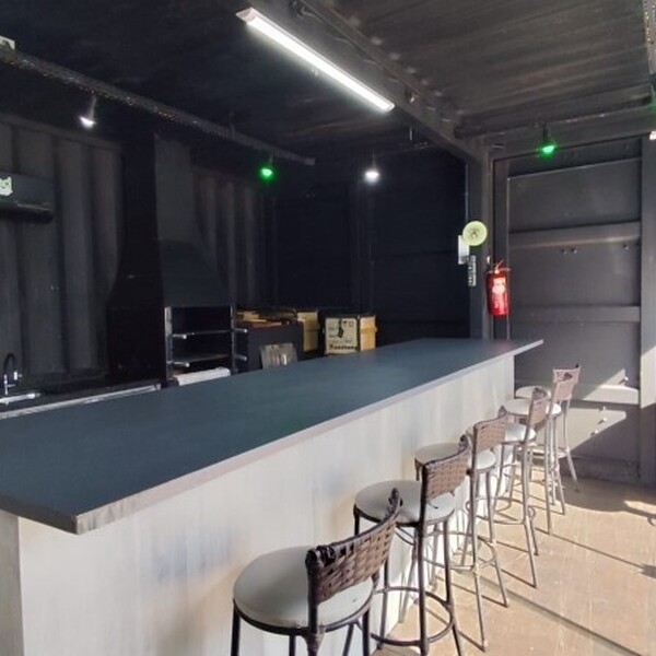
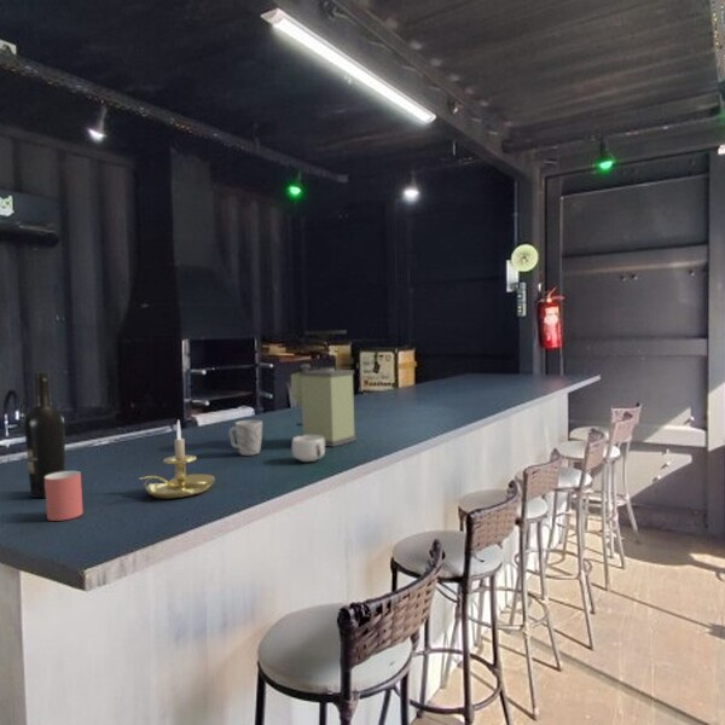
+ mug (311, 448)
+ cup (59, 494)
+ candle holder (175, 456)
+ wine bottle (45, 433)
+ coffee grinder (323, 385)
+ mug (244, 437)
